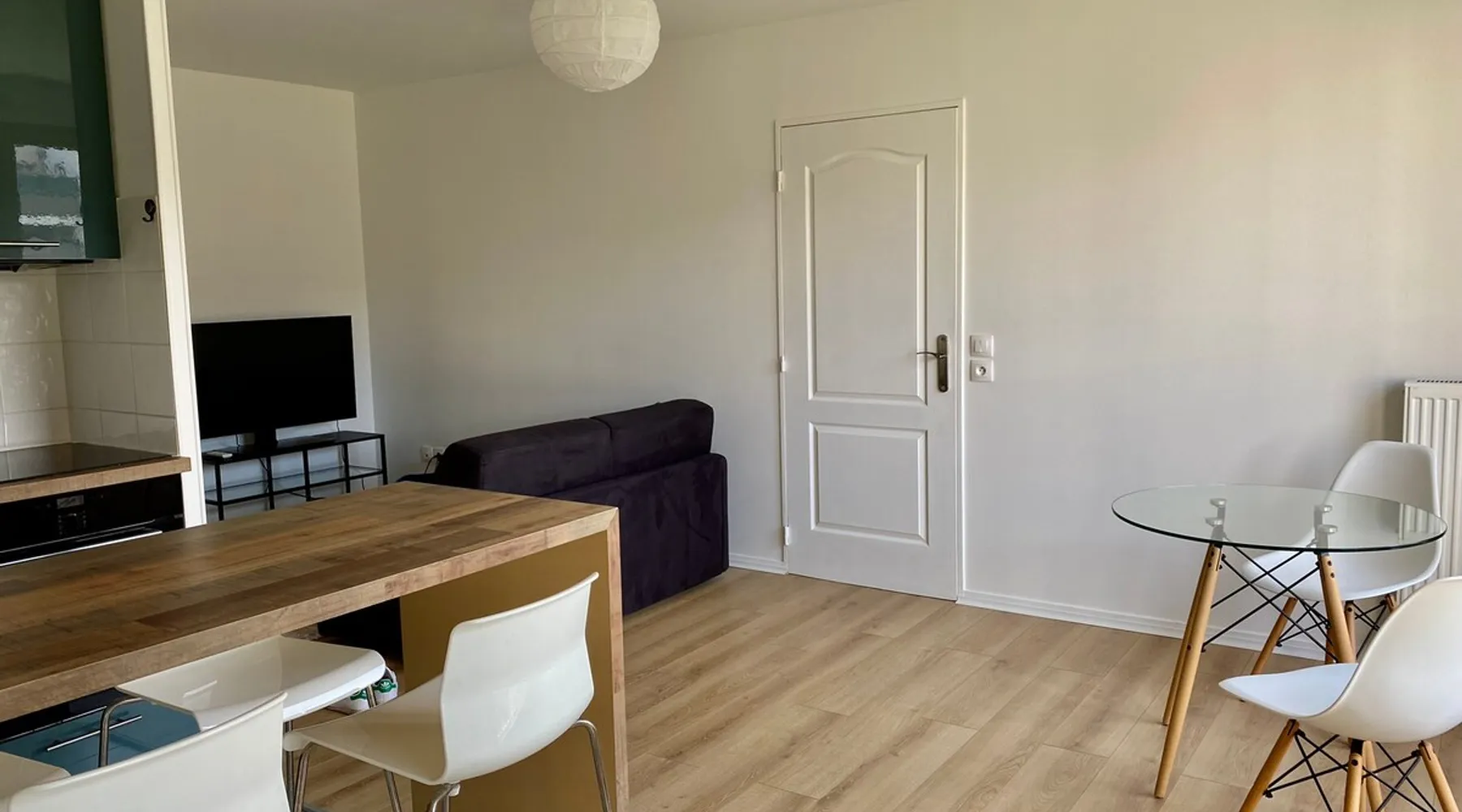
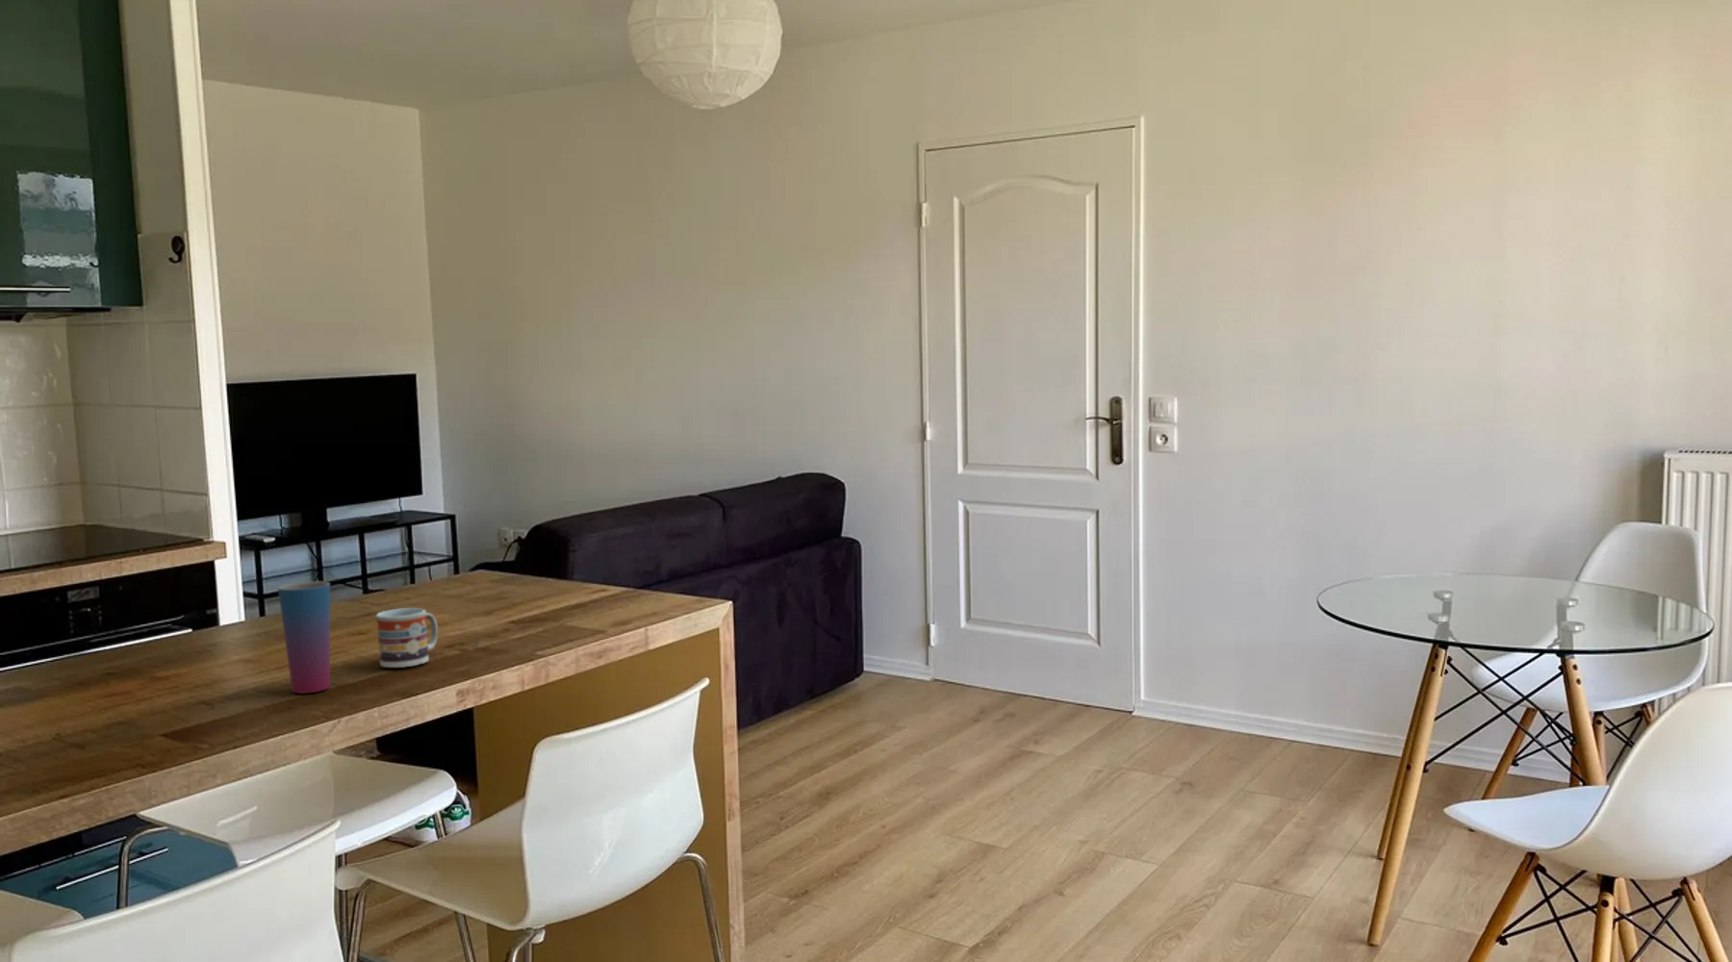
+ cup (409, 635)
+ cup (307, 637)
